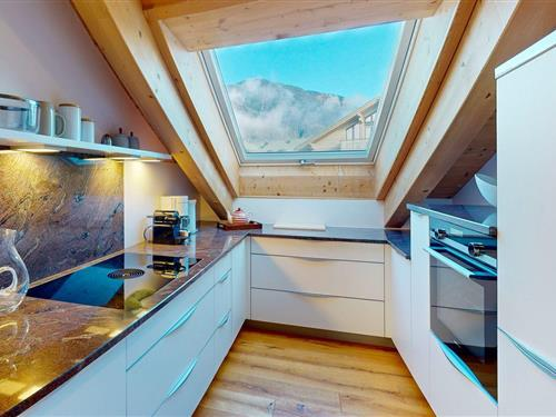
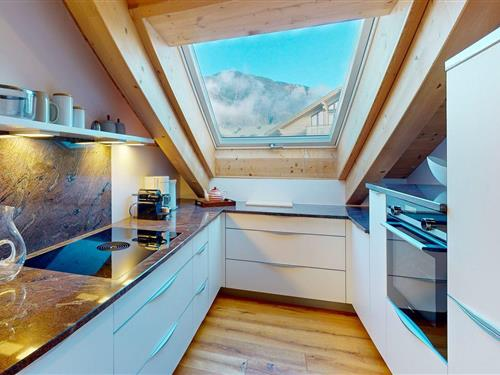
- fruit (142, 297)
